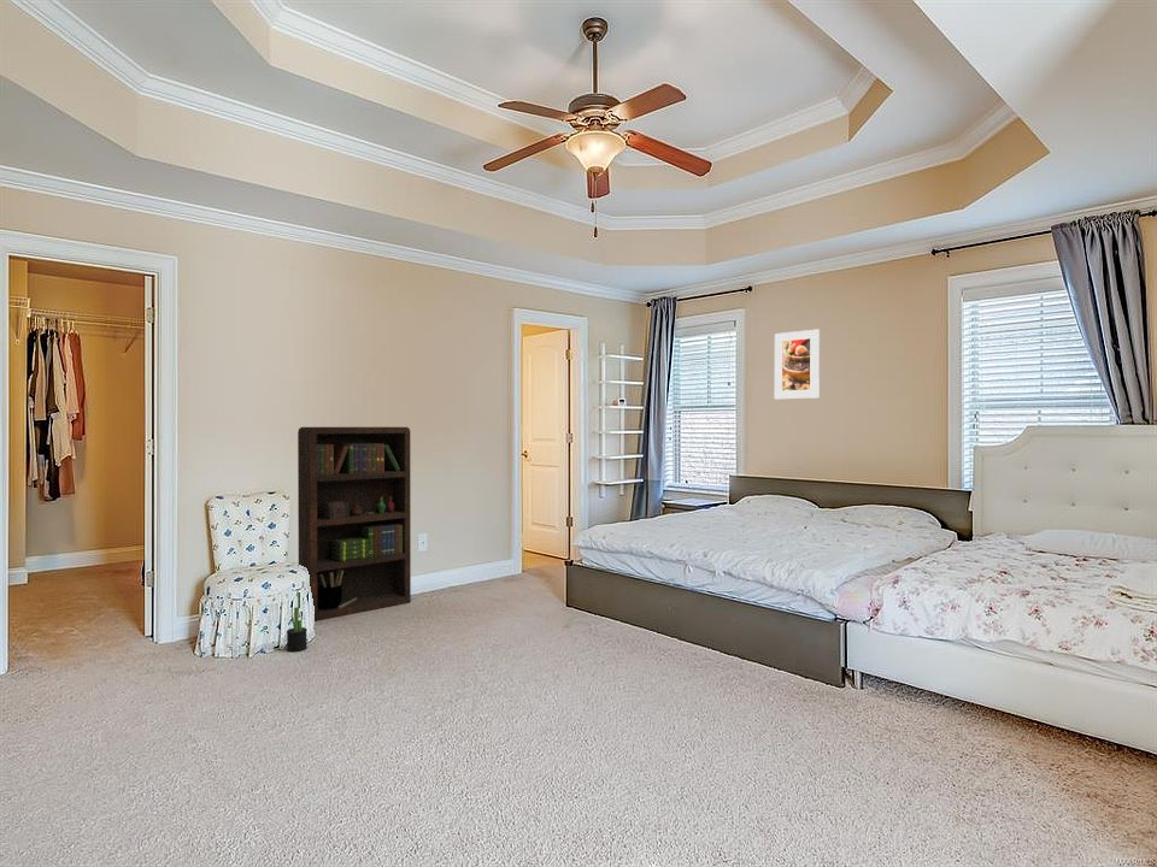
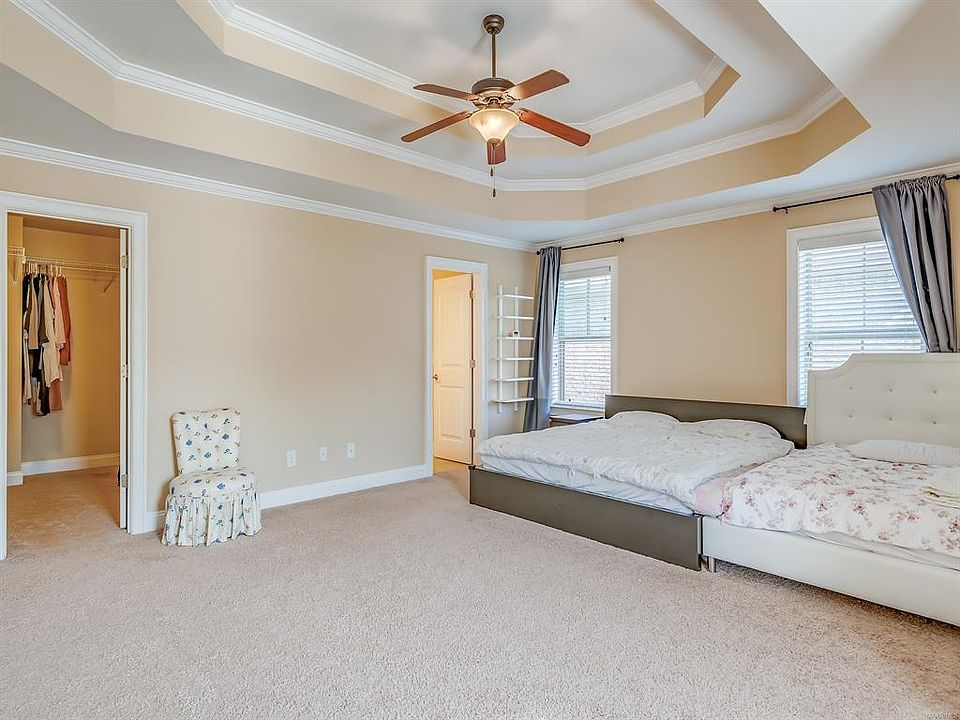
- bookcase (356, 518)
- decorative plant (296, 620)
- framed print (795, 365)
